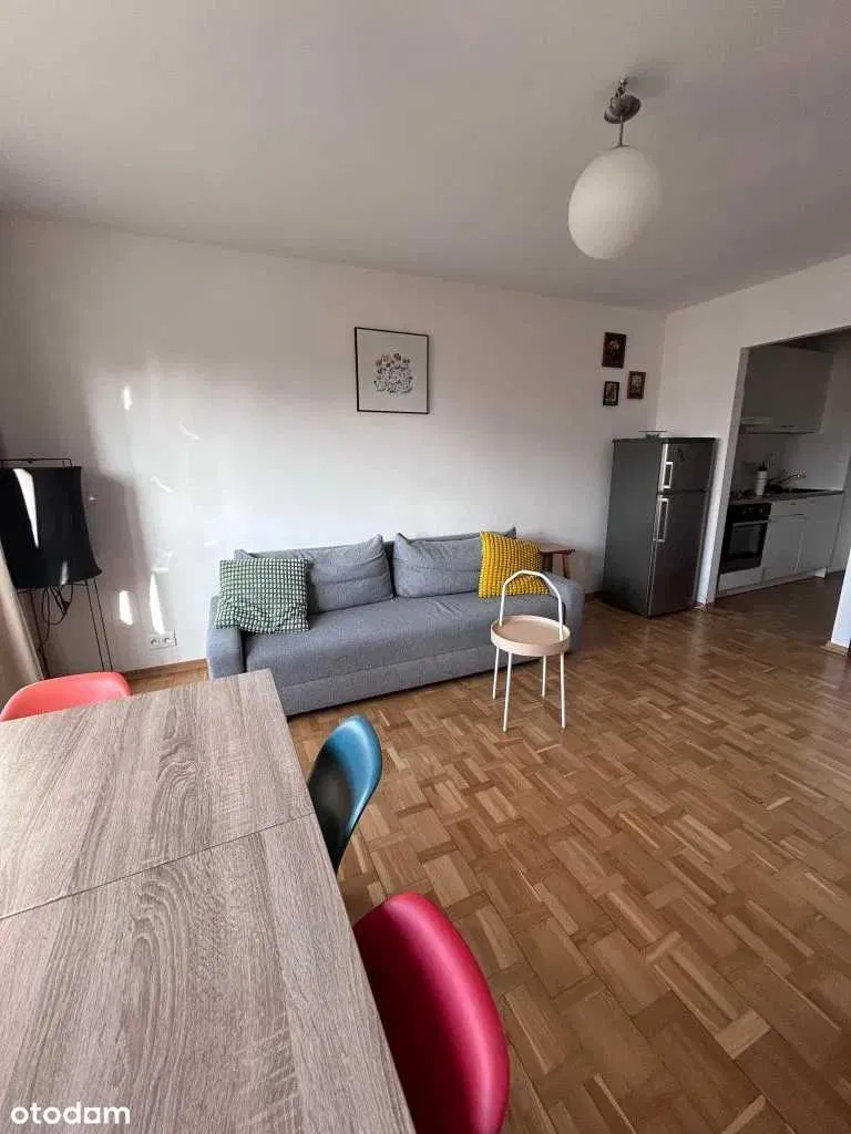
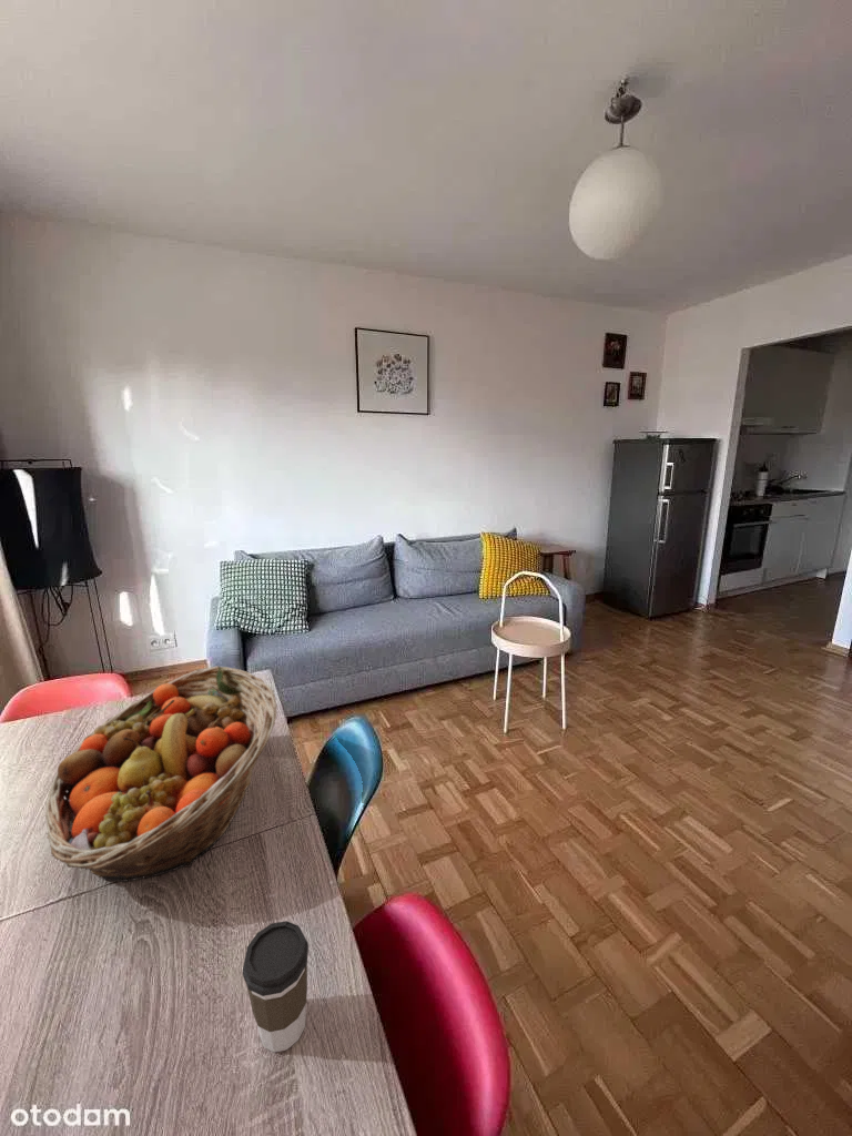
+ fruit basket (171, 759)
+ coffee cup (278, 987)
